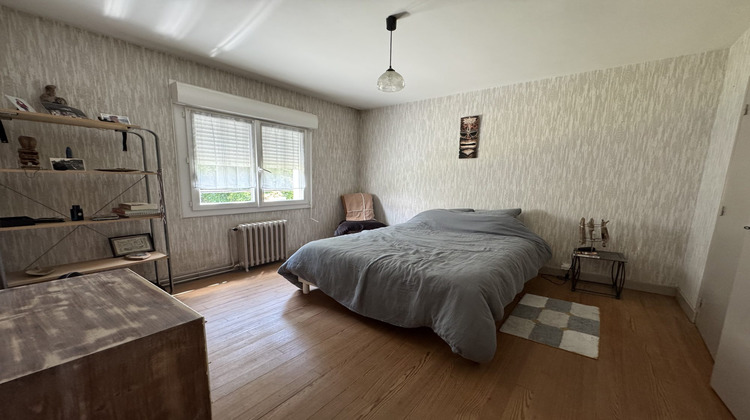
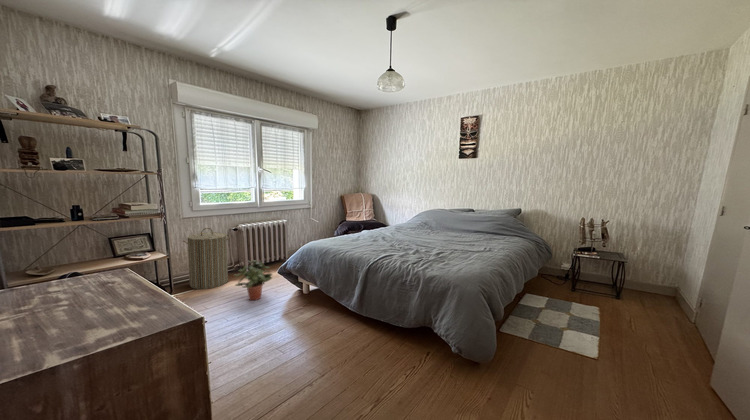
+ laundry hamper (208, 255)
+ potted plant (254, 280)
